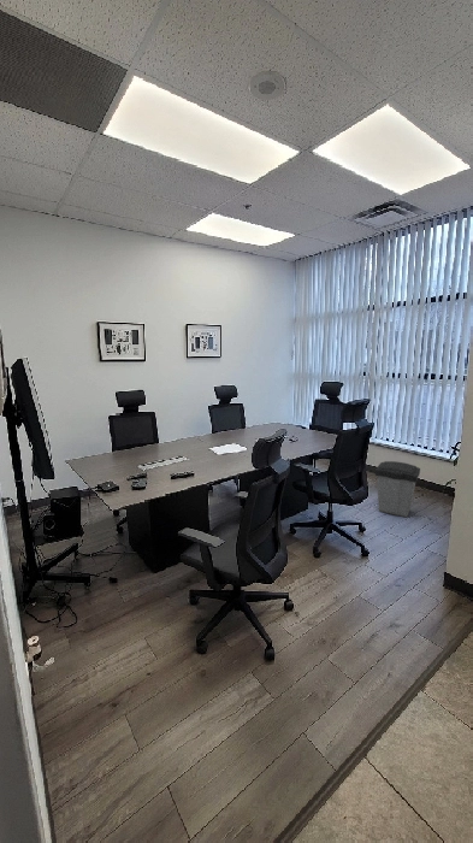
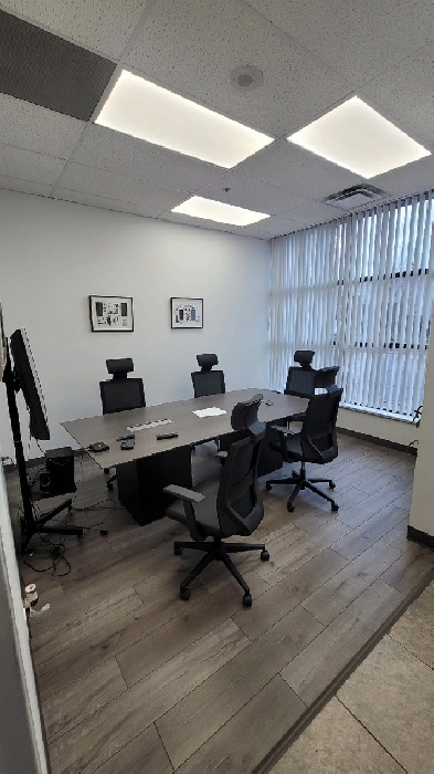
- trash can (396, 488)
